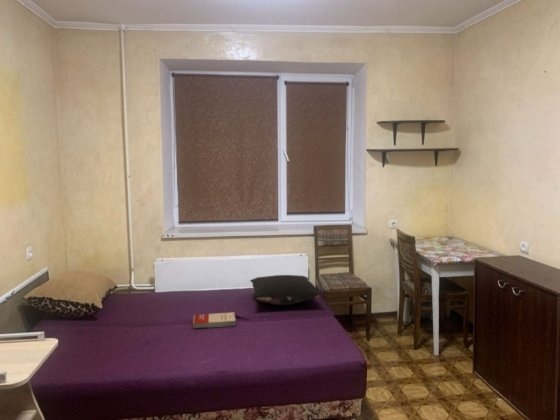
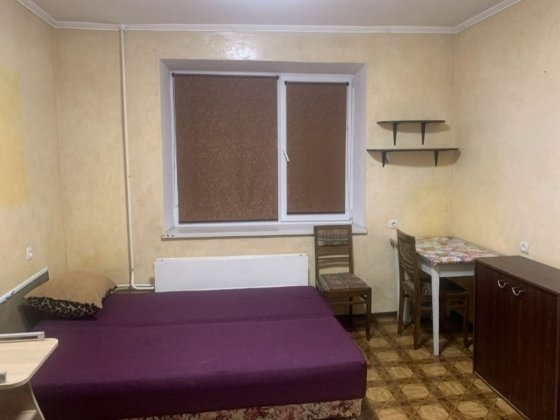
- pillow (283, 287)
- book (214, 319)
